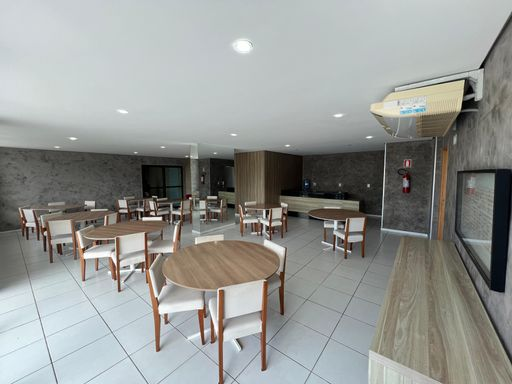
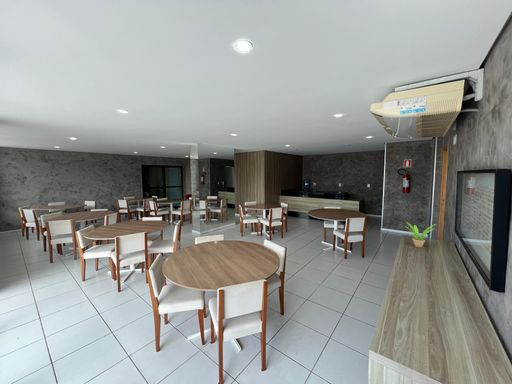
+ potted plant (418, 233)
